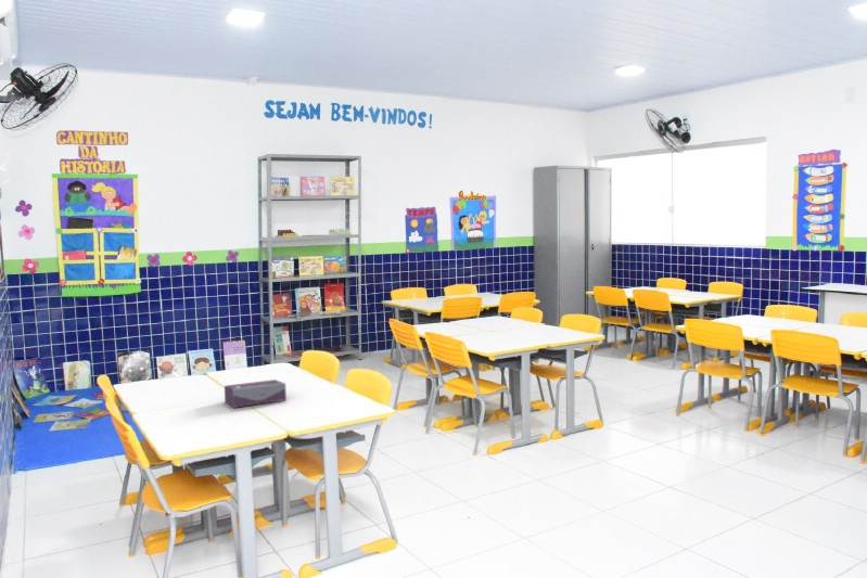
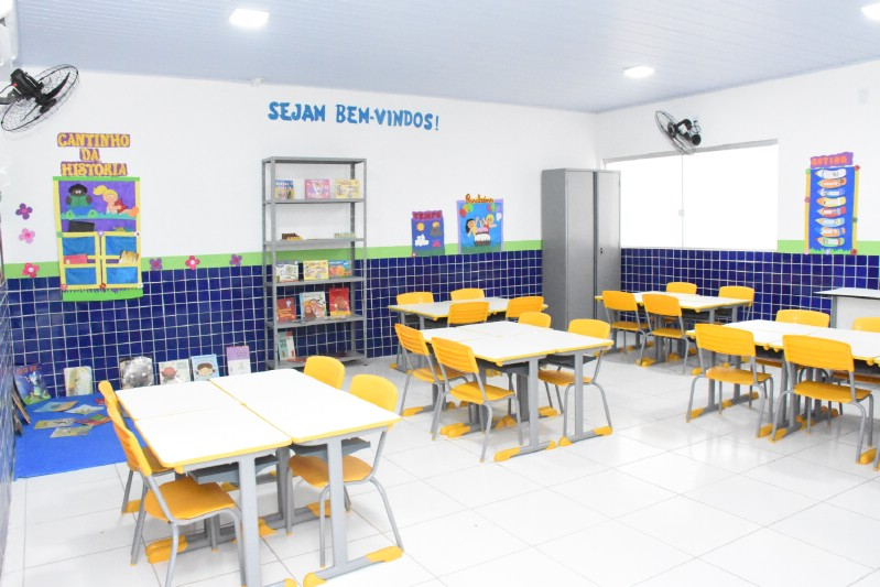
- tissue box (255, 391)
